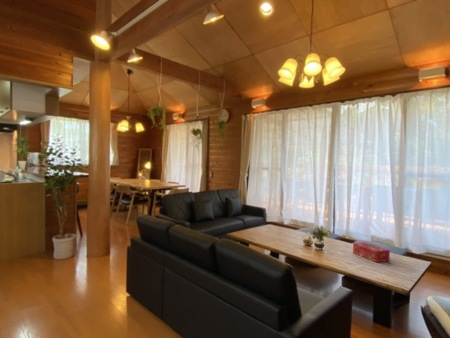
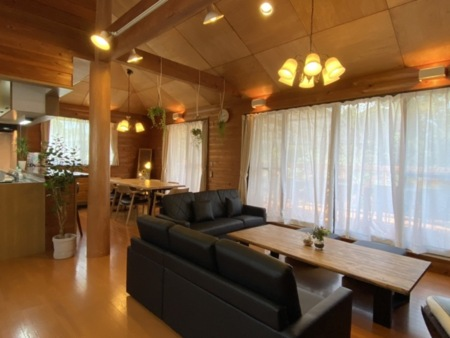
- tissue box (370, 251)
